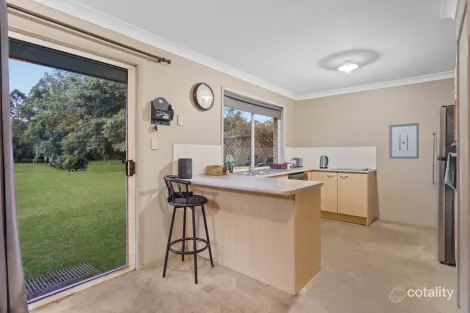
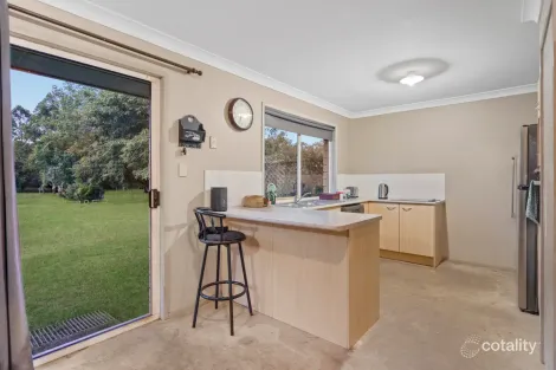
- wall art (403, 141)
